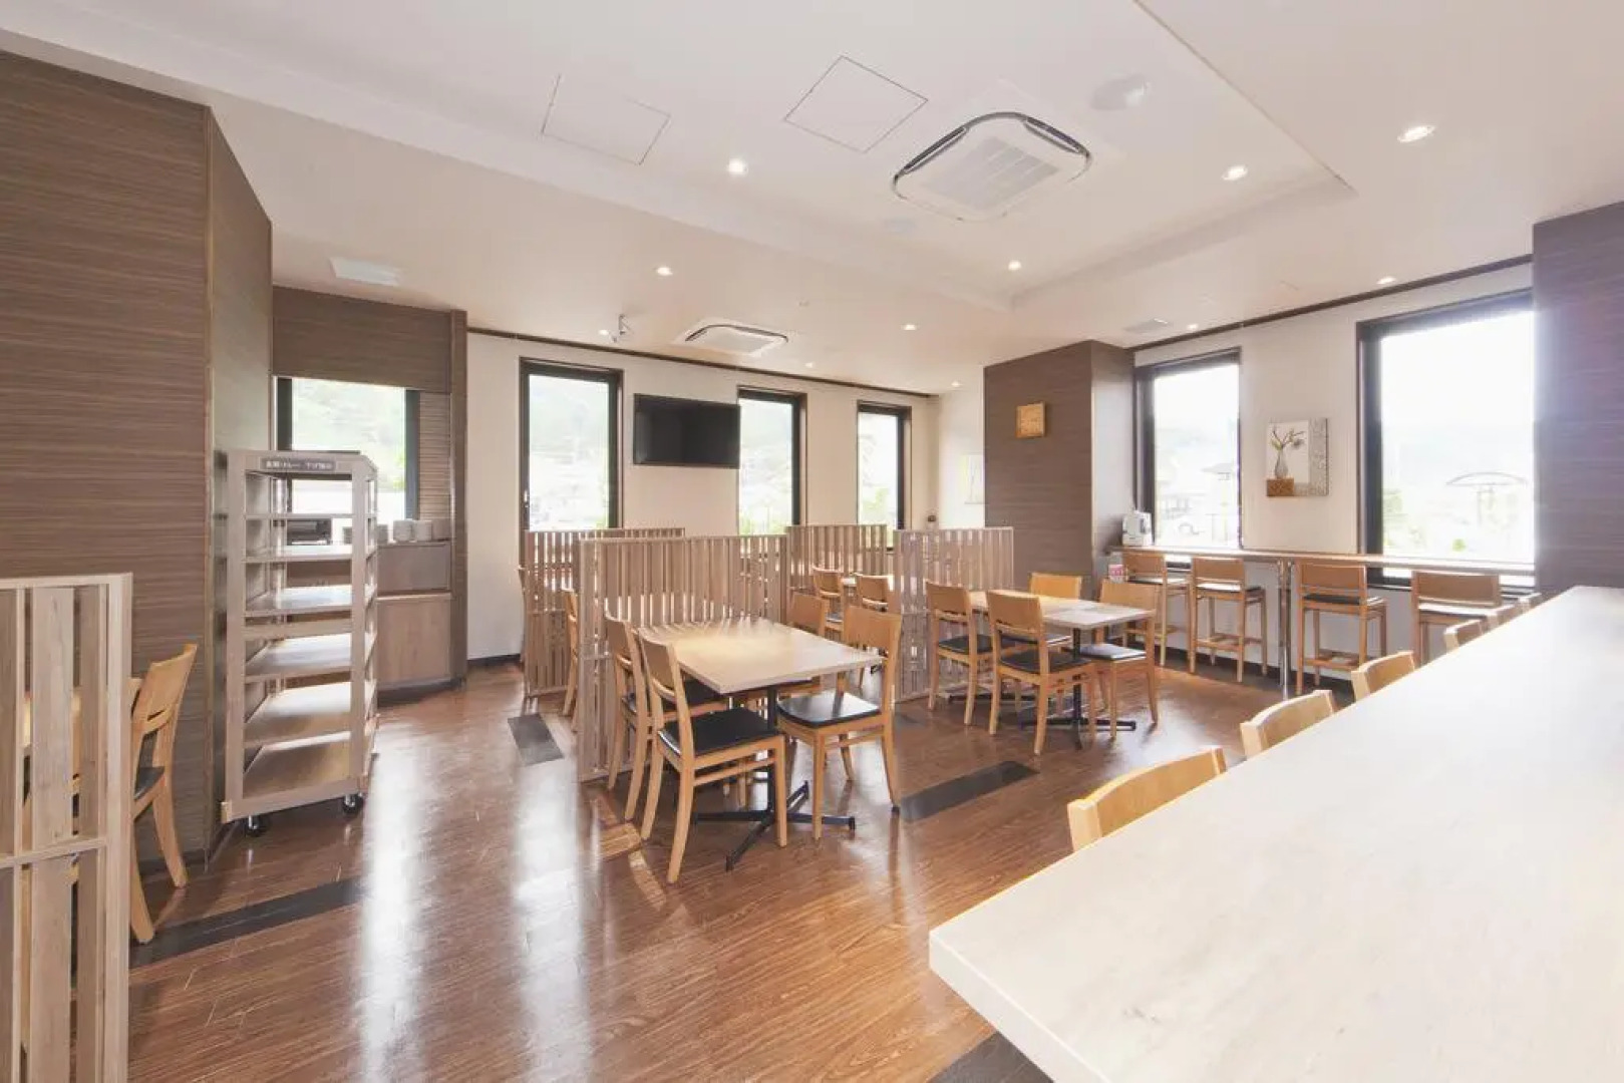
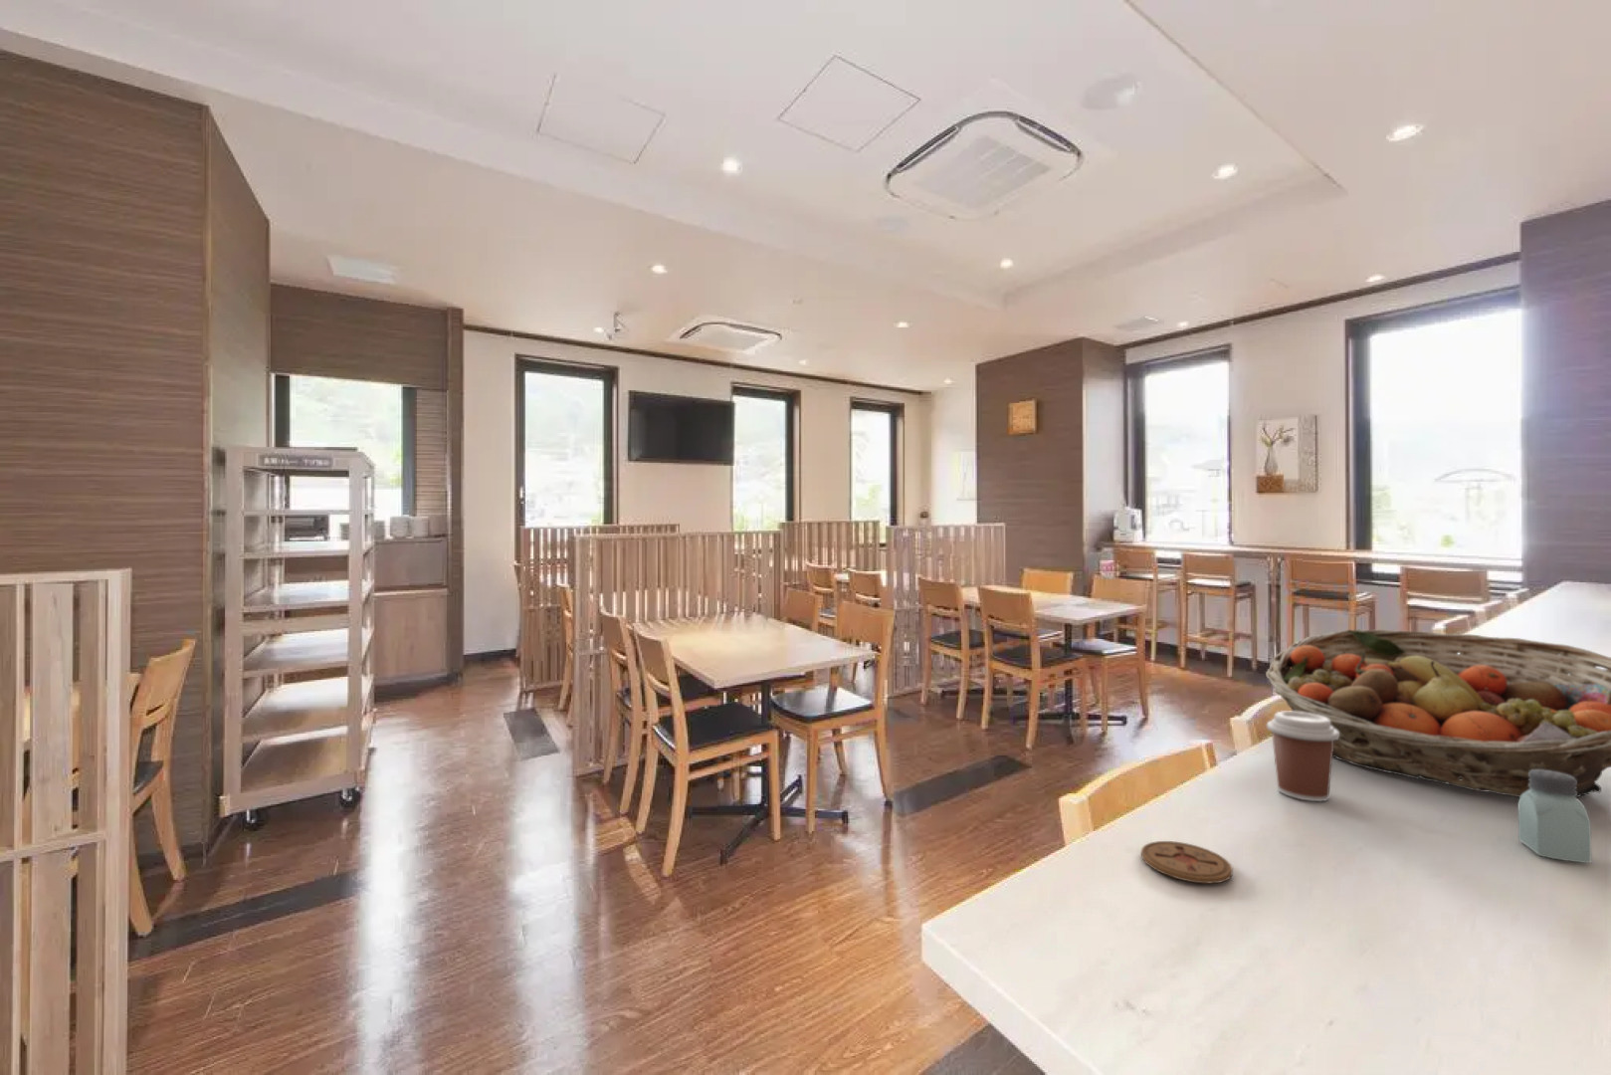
+ fruit basket (1438, 701)
+ saltshaker (1552, 813)
+ coffee cup (1302, 755)
+ coaster (1185, 860)
